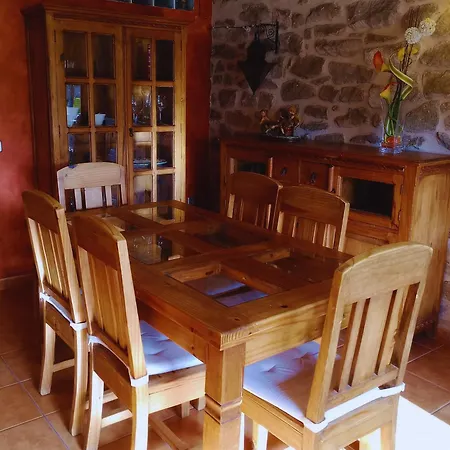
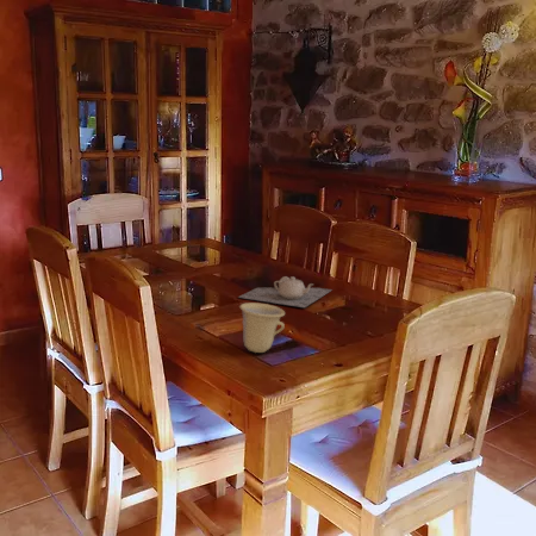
+ teapot (286, 283)
+ cup (261, 328)
